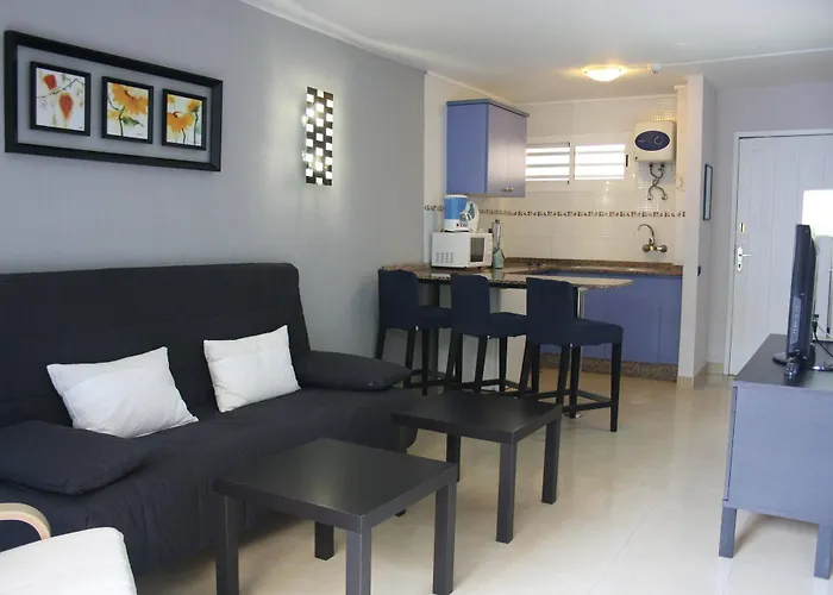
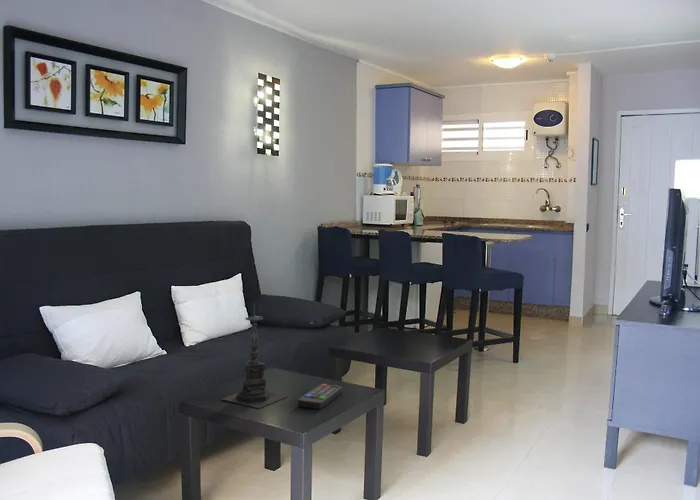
+ remote control (320, 395)
+ candle holder (255, 351)
